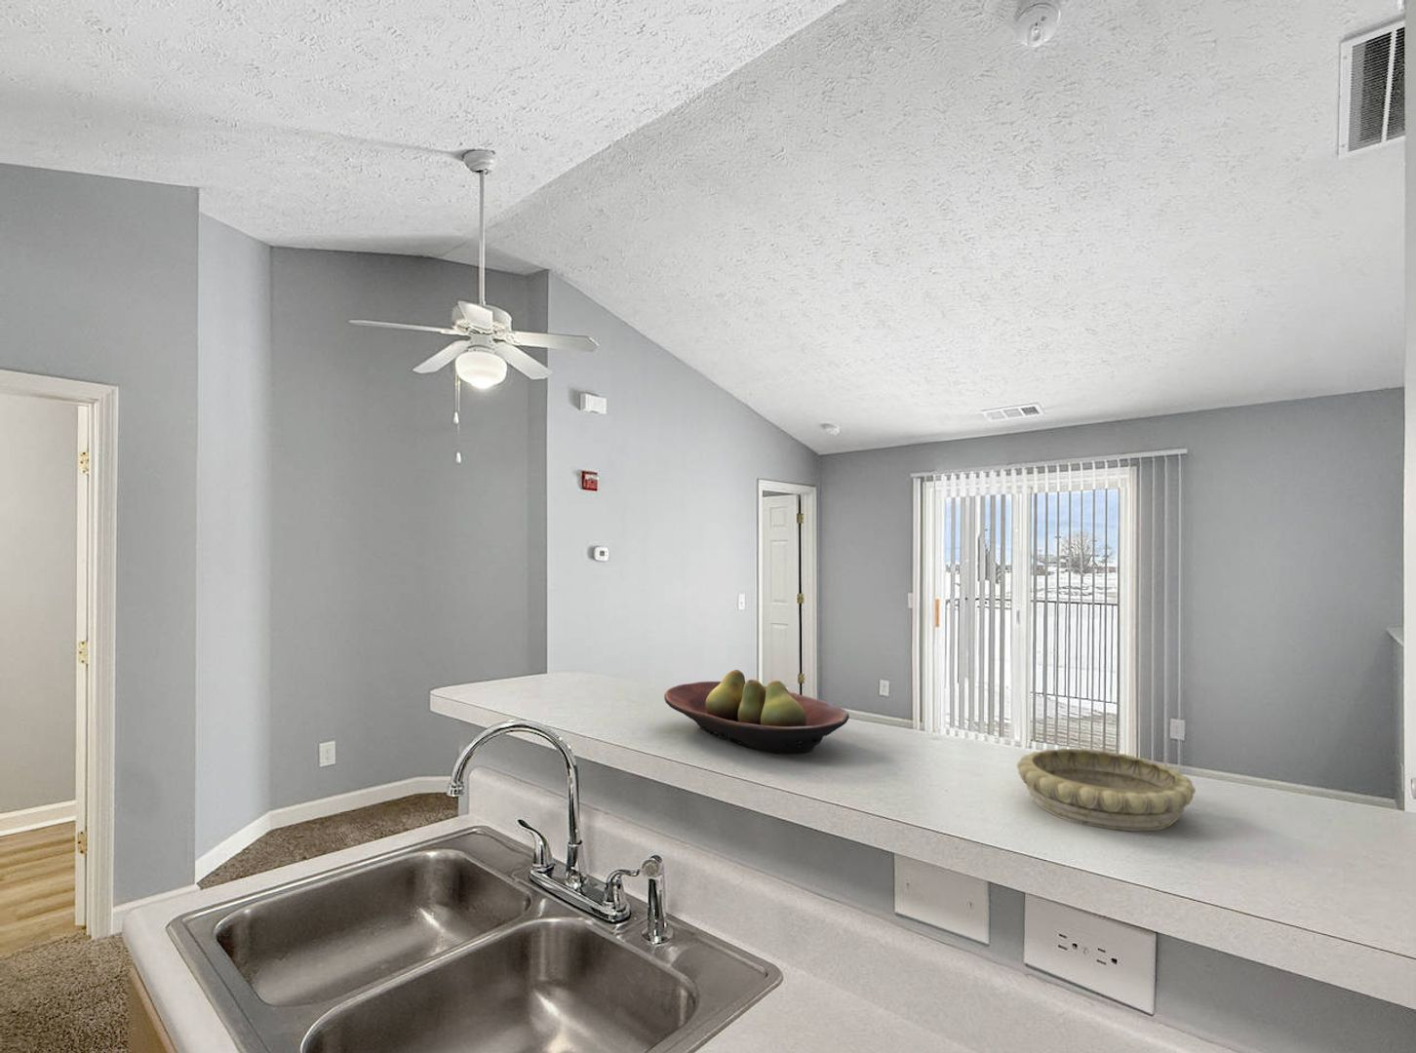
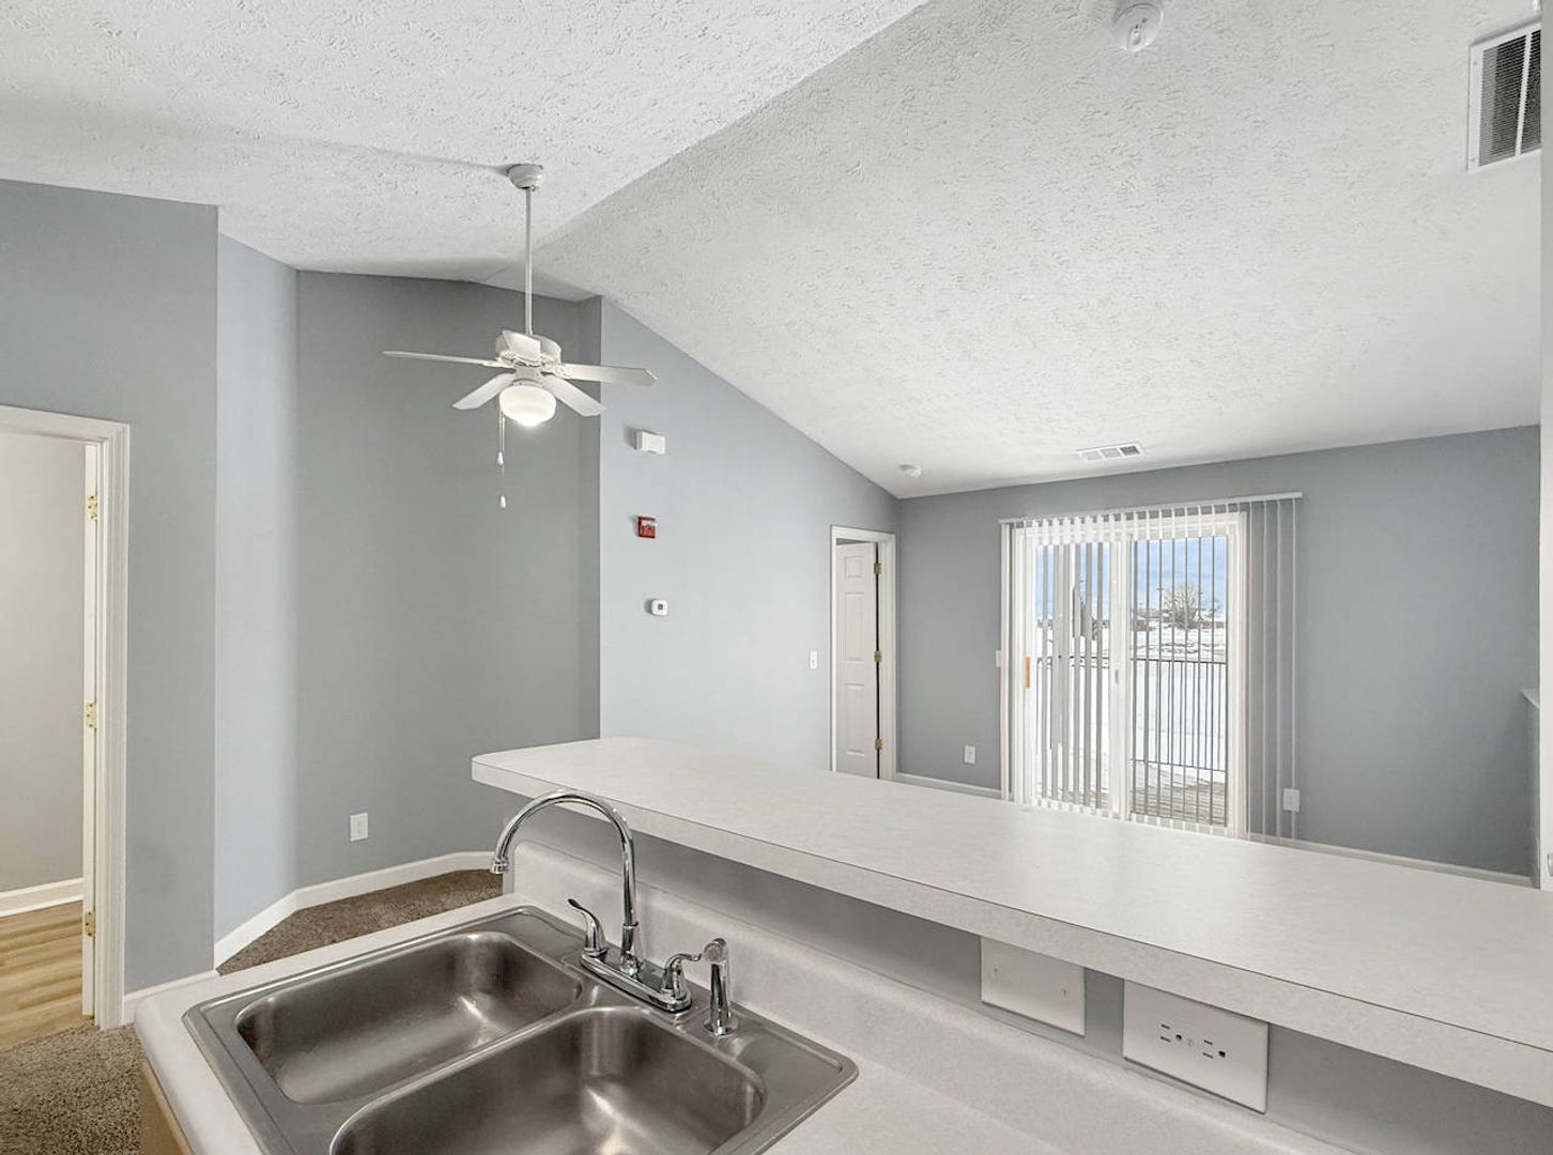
- decorative bowl (1101, 786)
- fruit bowl (751, 705)
